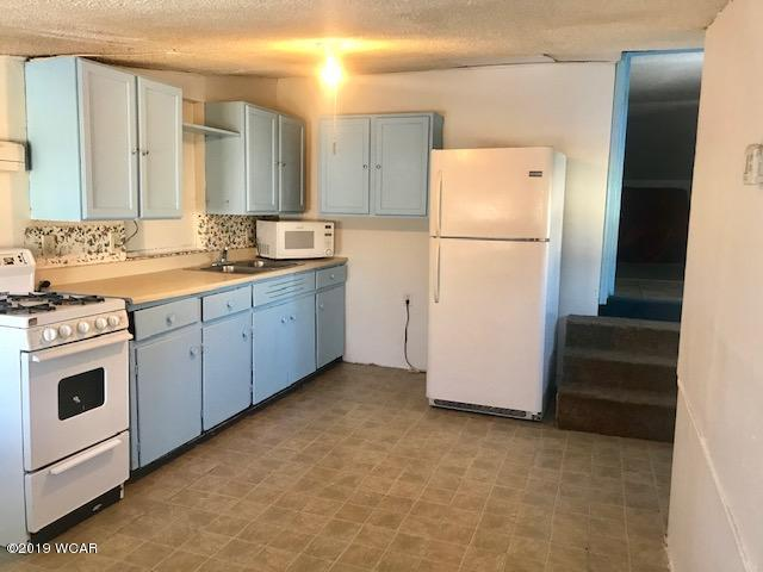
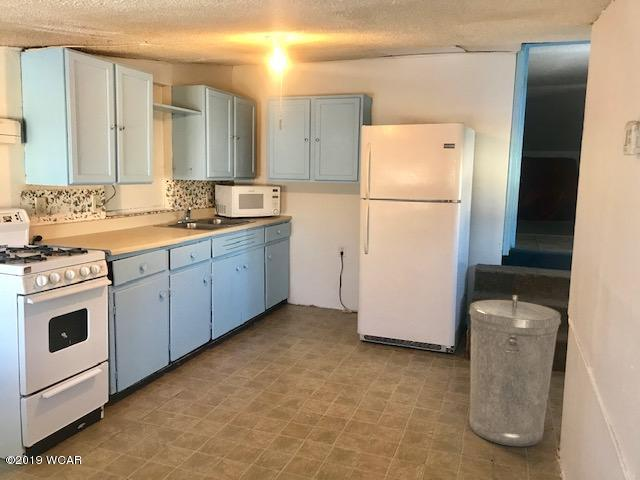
+ trash can (510, 363)
